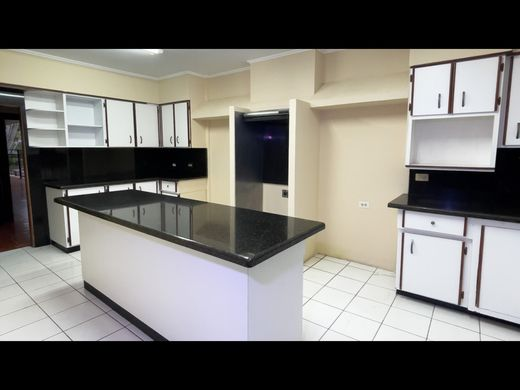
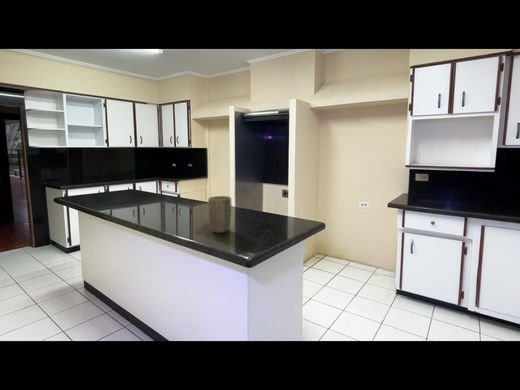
+ plant pot (220, 214)
